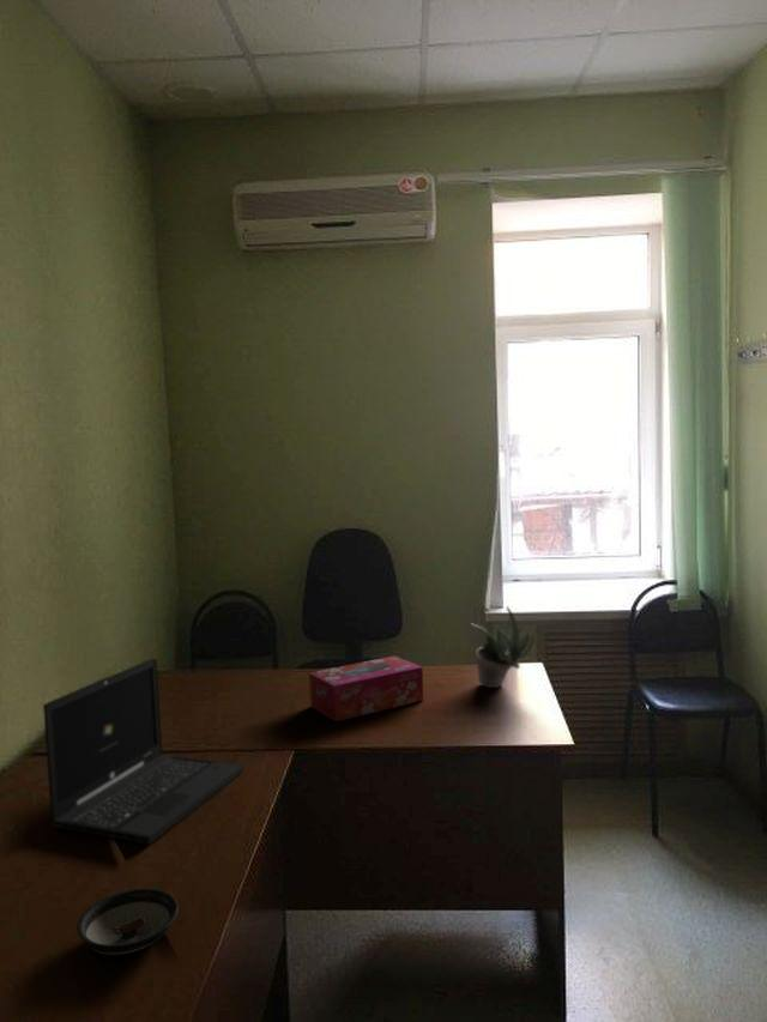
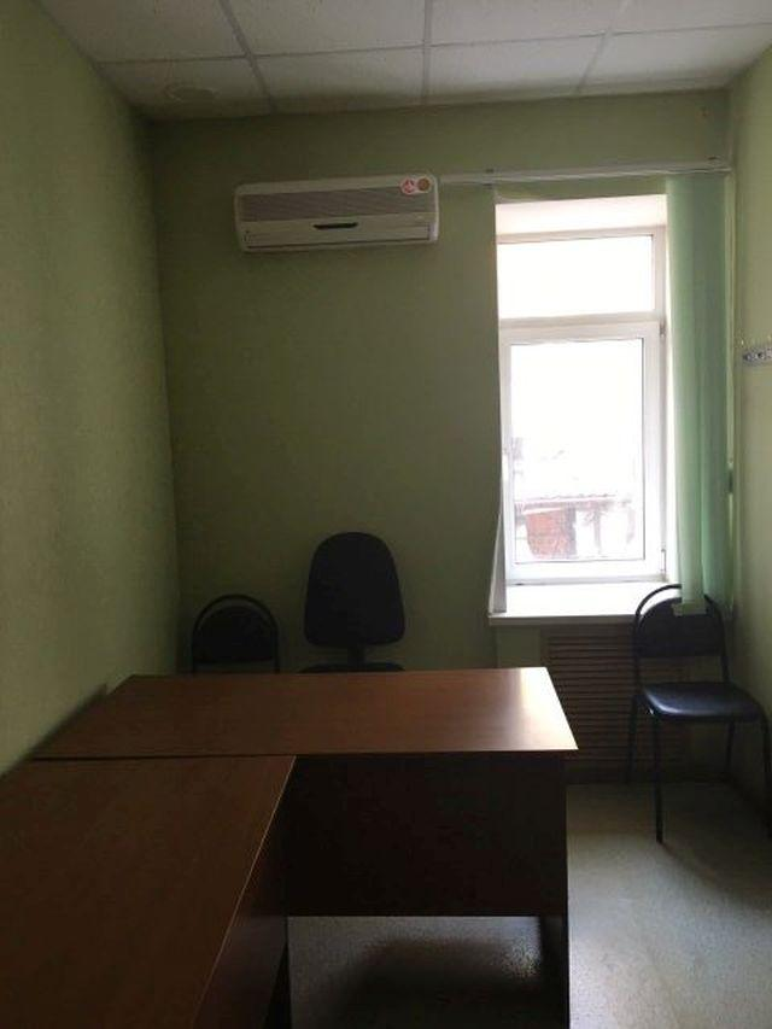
- succulent plant (505, 648)
- laptop (151, 740)
- saucer (128, 926)
- tissue box (366, 687)
